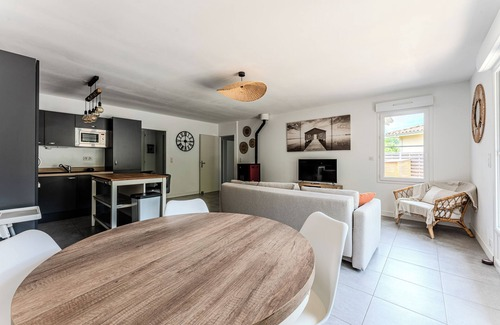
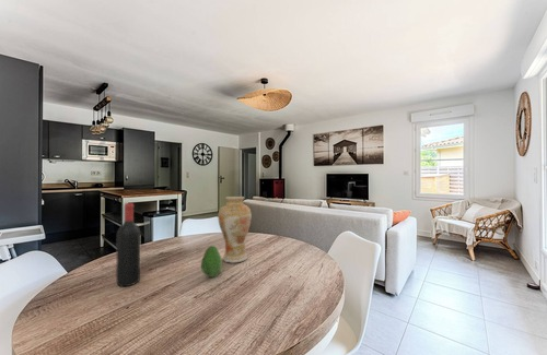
+ vase (234, 227)
+ wine bottle (128, 242)
+ fruit (211, 261)
